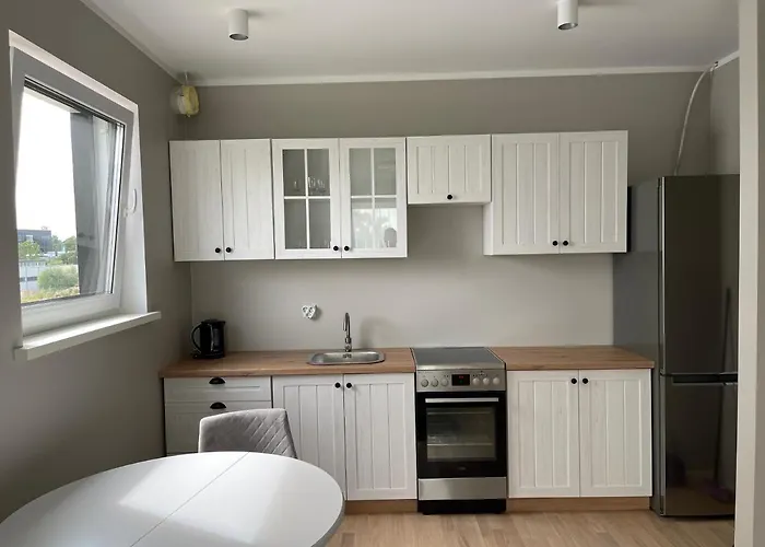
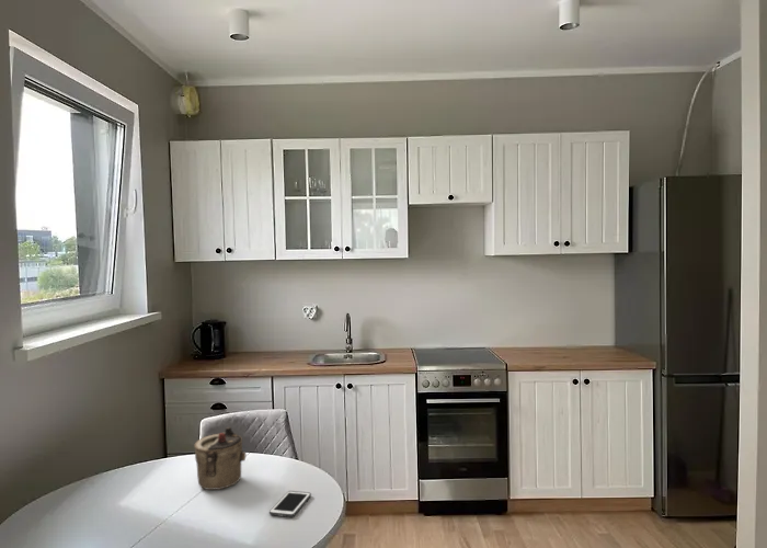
+ teapot (219, 456)
+ cell phone (290, 503)
